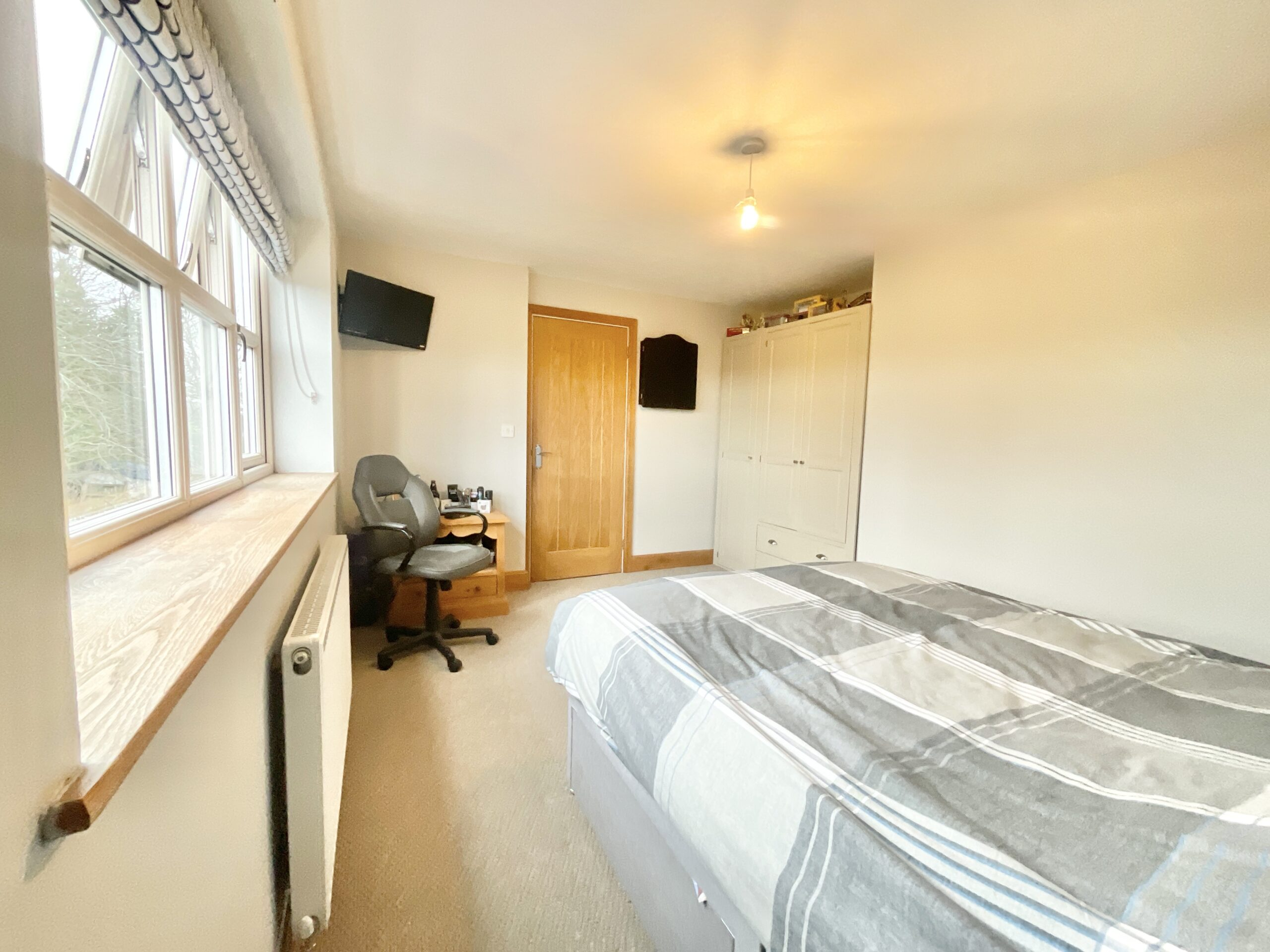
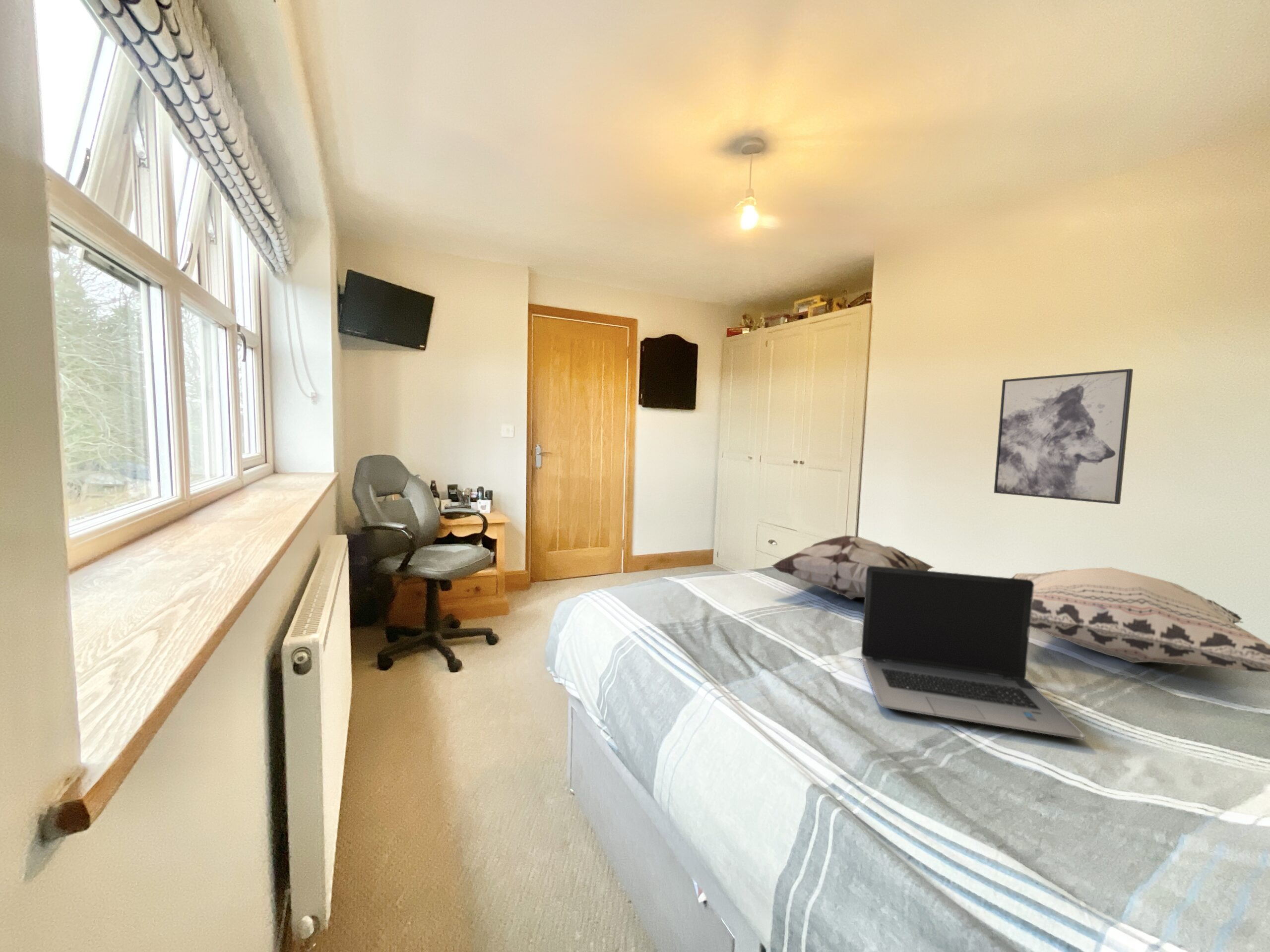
+ decorative pillow (852, 566)
+ decorative pillow (1119, 612)
+ wall art (1057, 437)
+ laptop computer (960, 643)
